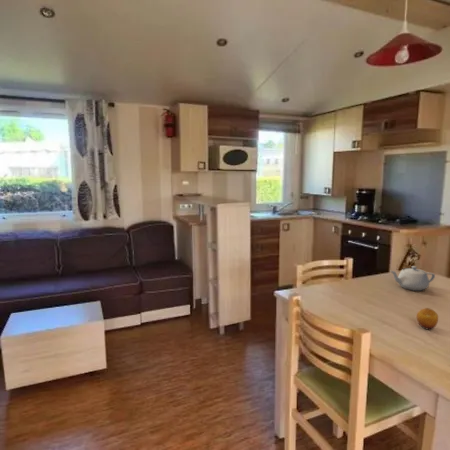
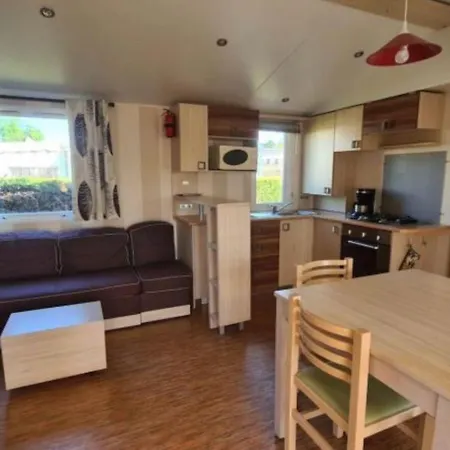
- teapot (412, 277)
- fruit (427, 318)
